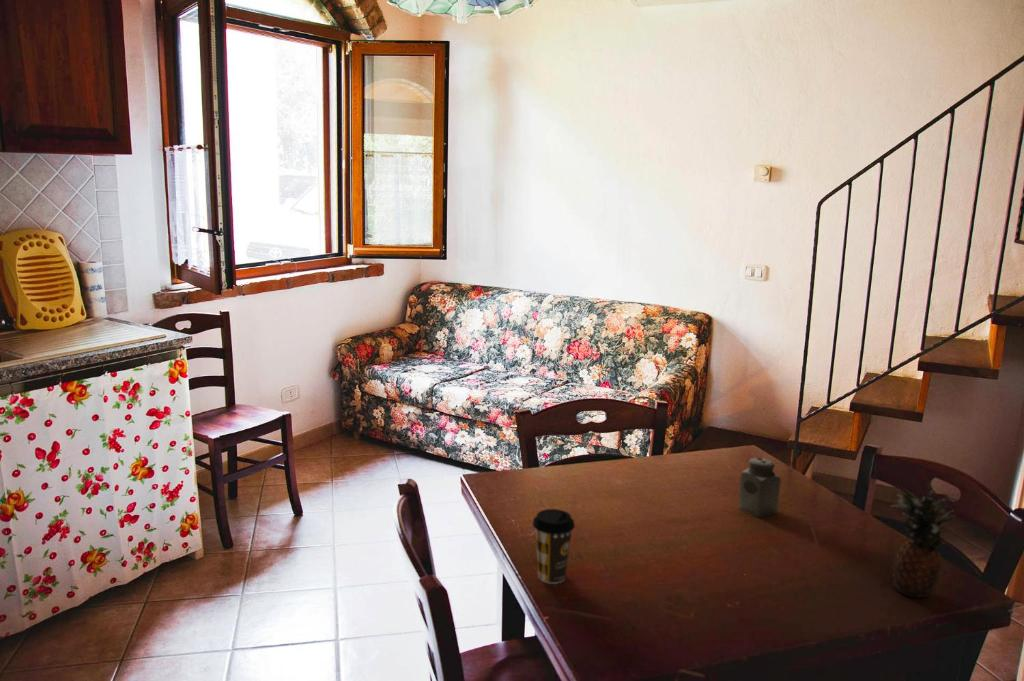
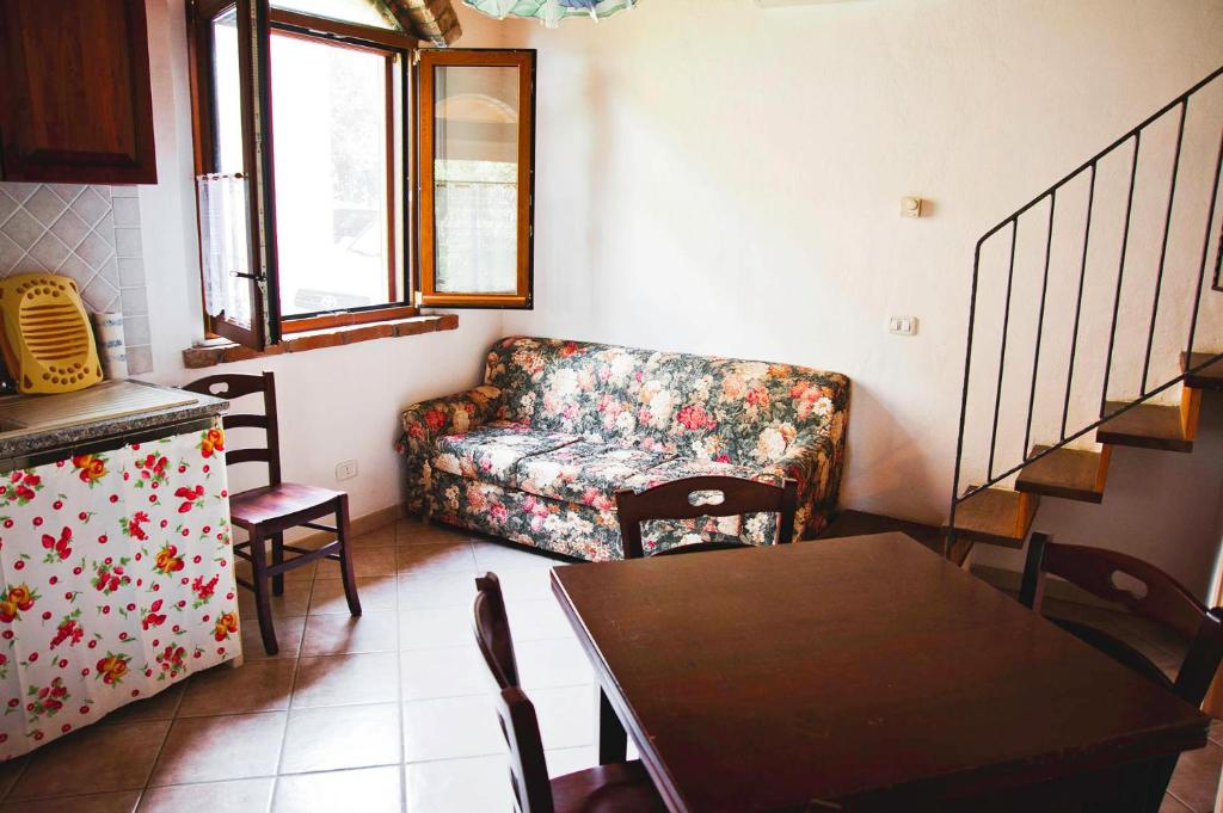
- fruit (914, 538)
- salt shaker (759, 485)
- coffee cup (552, 546)
